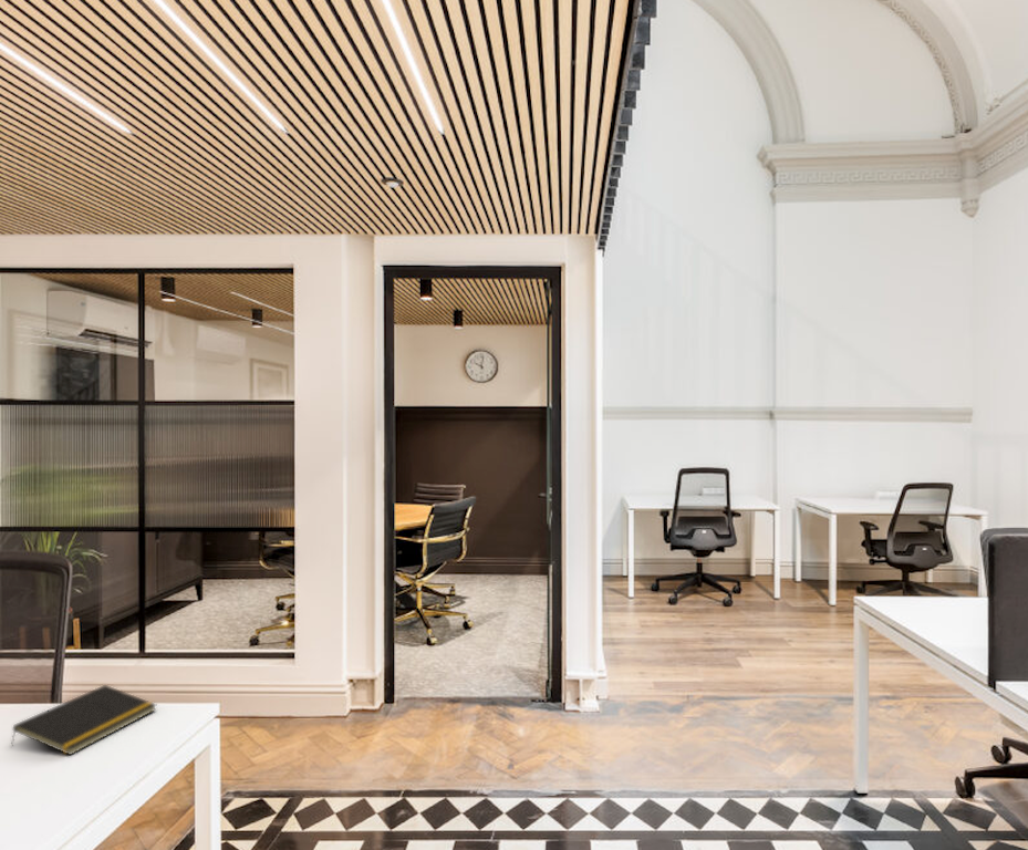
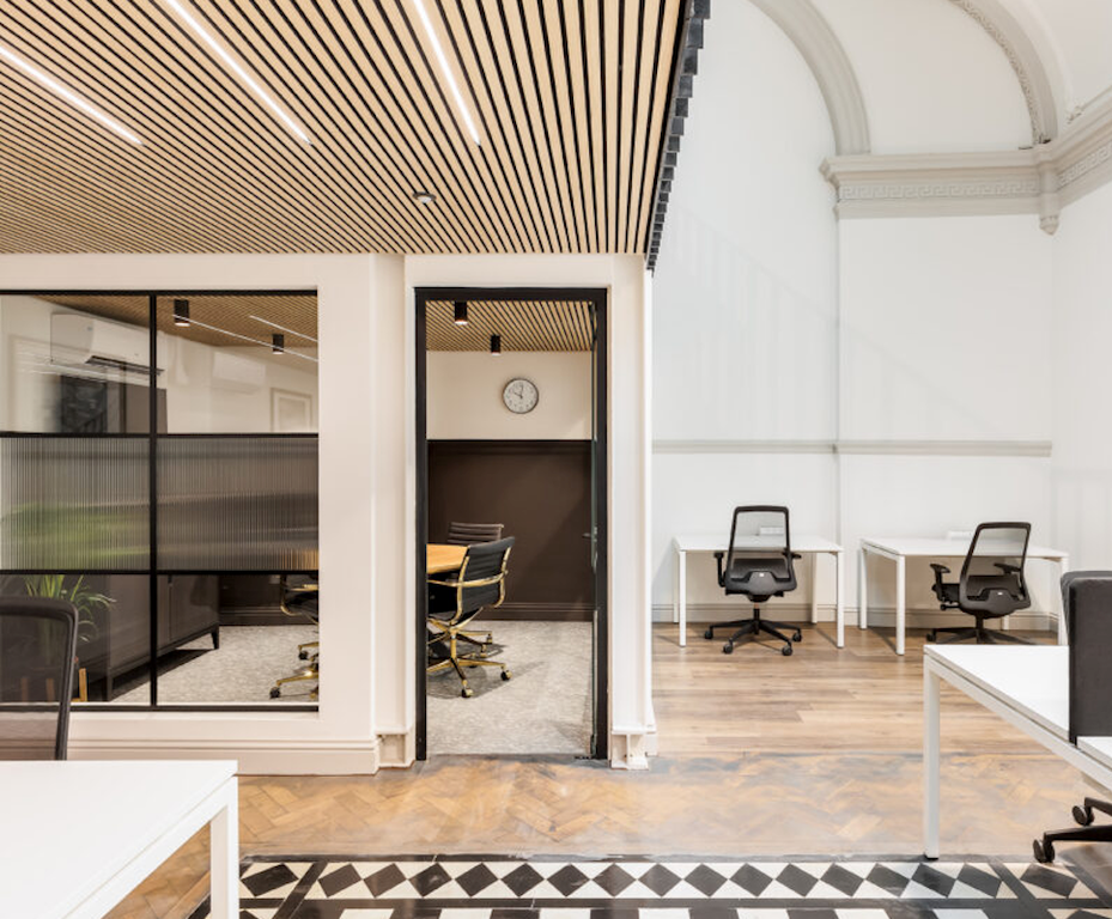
- notepad (89, 716)
